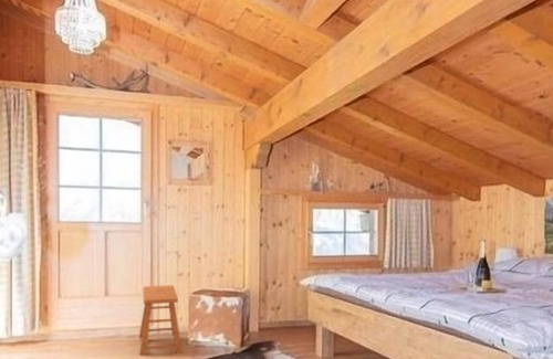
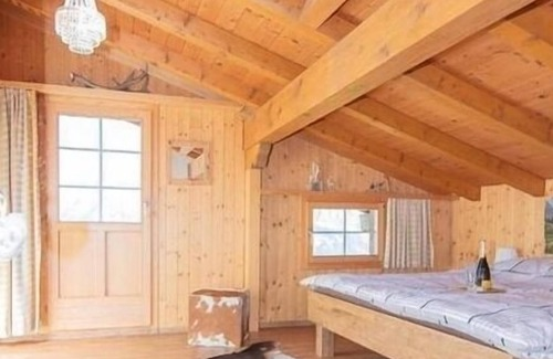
- stool (159, 319)
